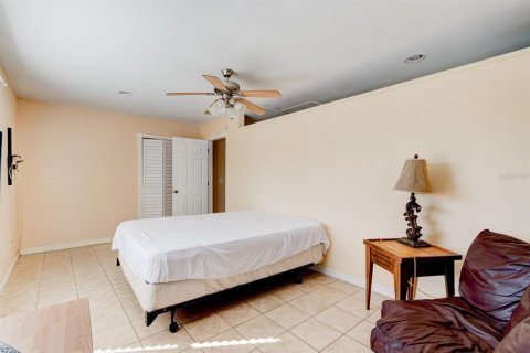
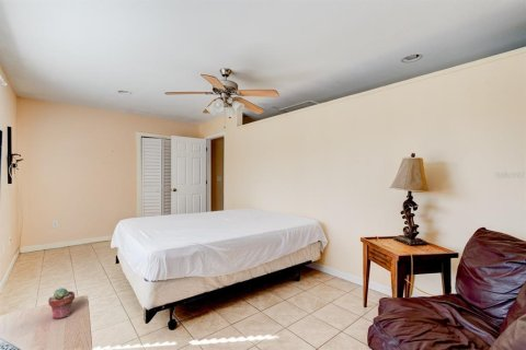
+ potted succulent (61, 301)
